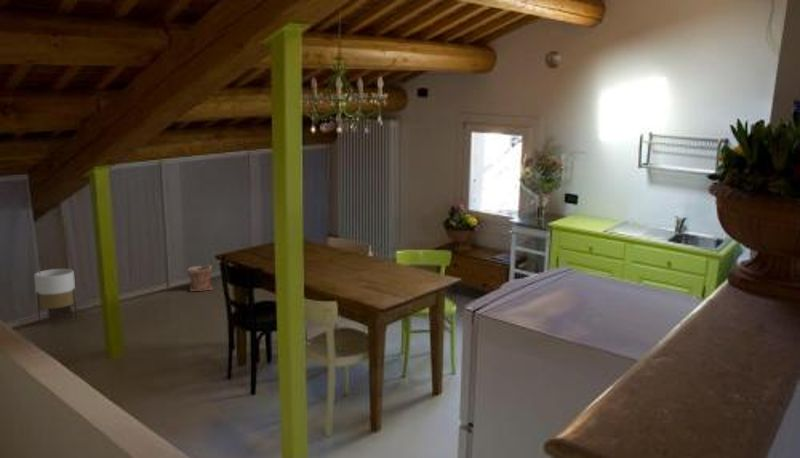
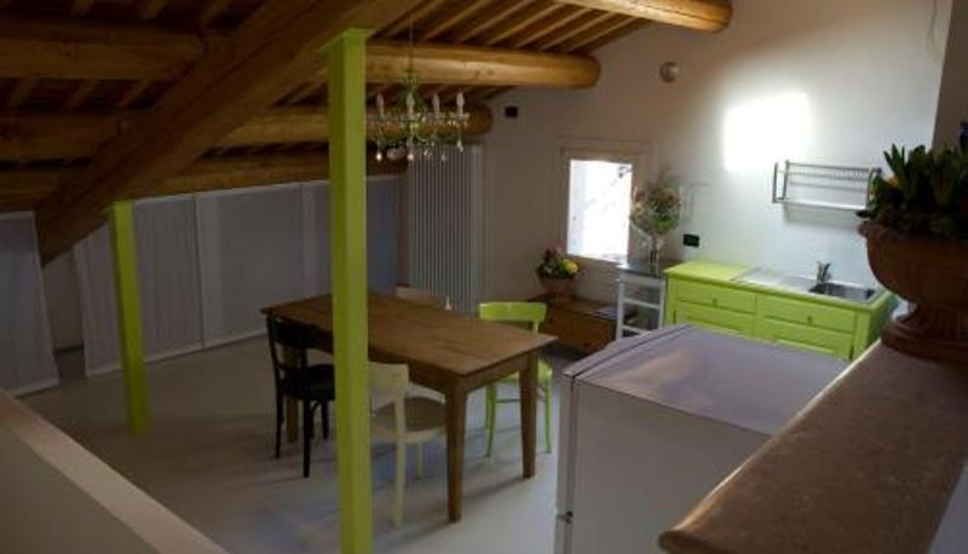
- plant pot (200, 277)
- planter (55, 296)
